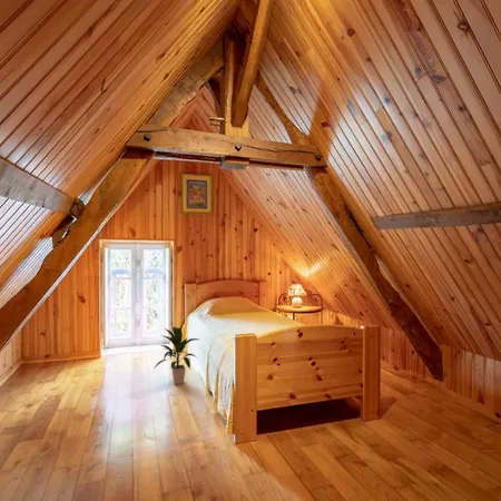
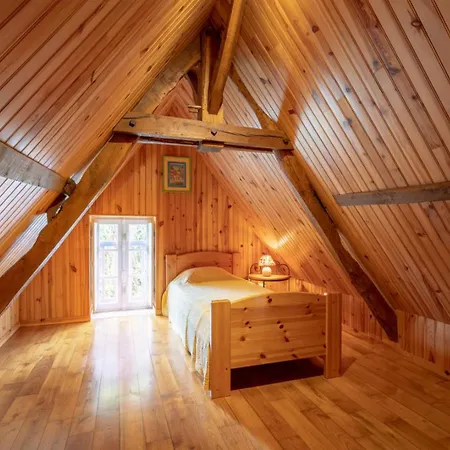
- indoor plant (176, 352)
